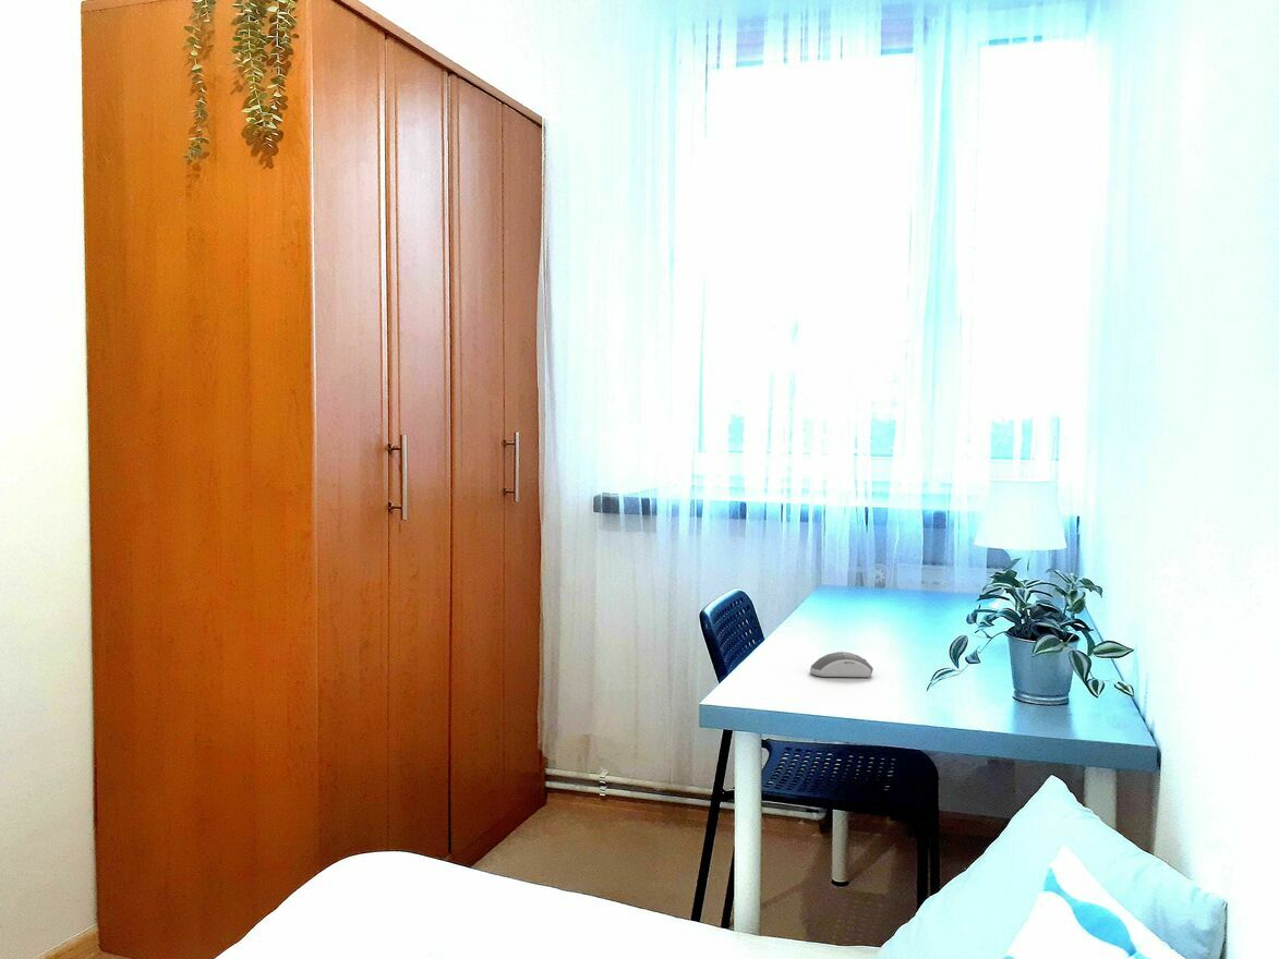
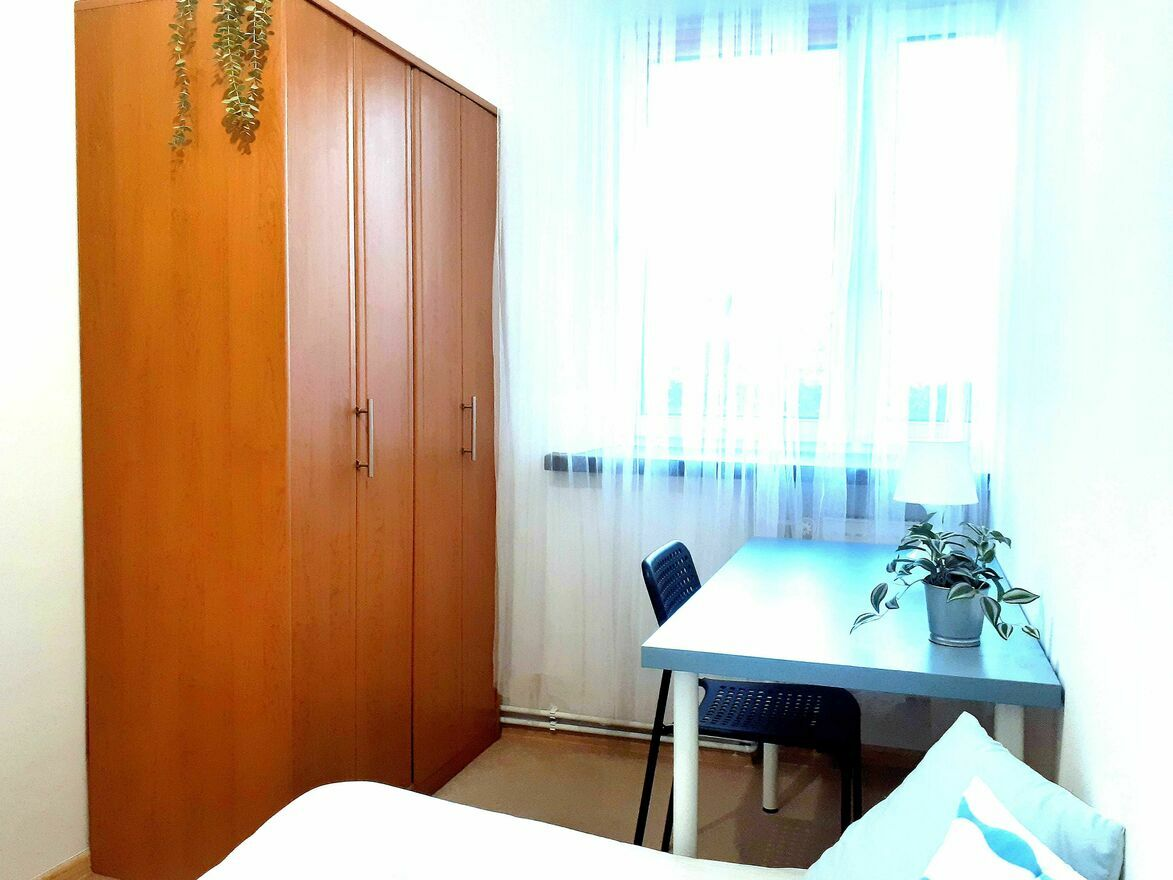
- computer mouse (841, 663)
